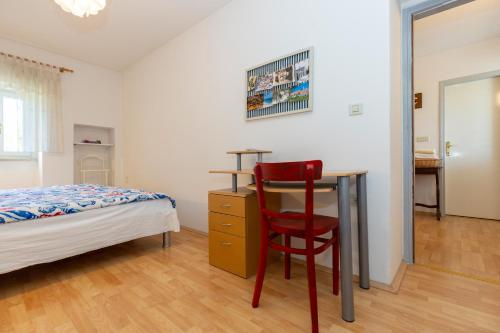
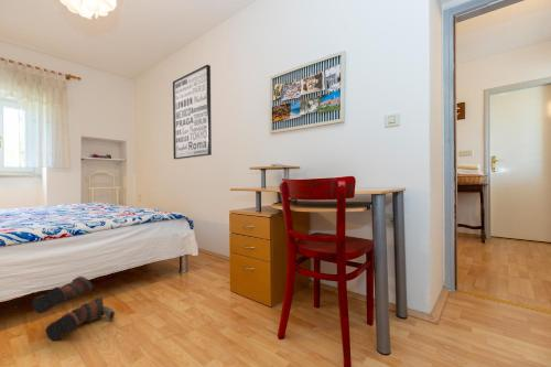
+ wall art (191, 116)
+ boots (77, 296)
